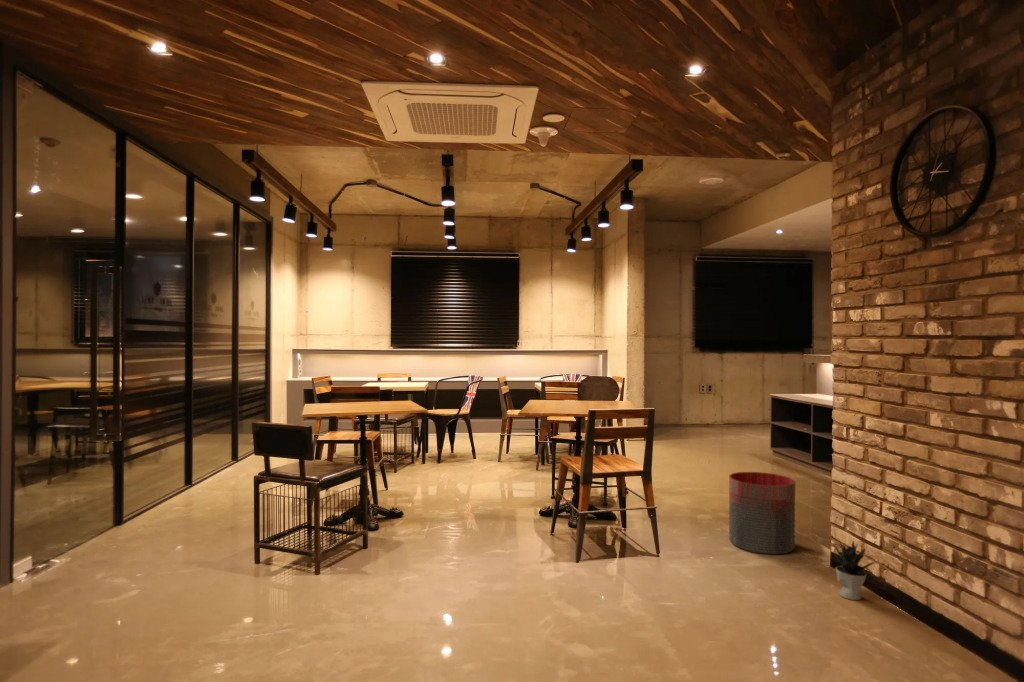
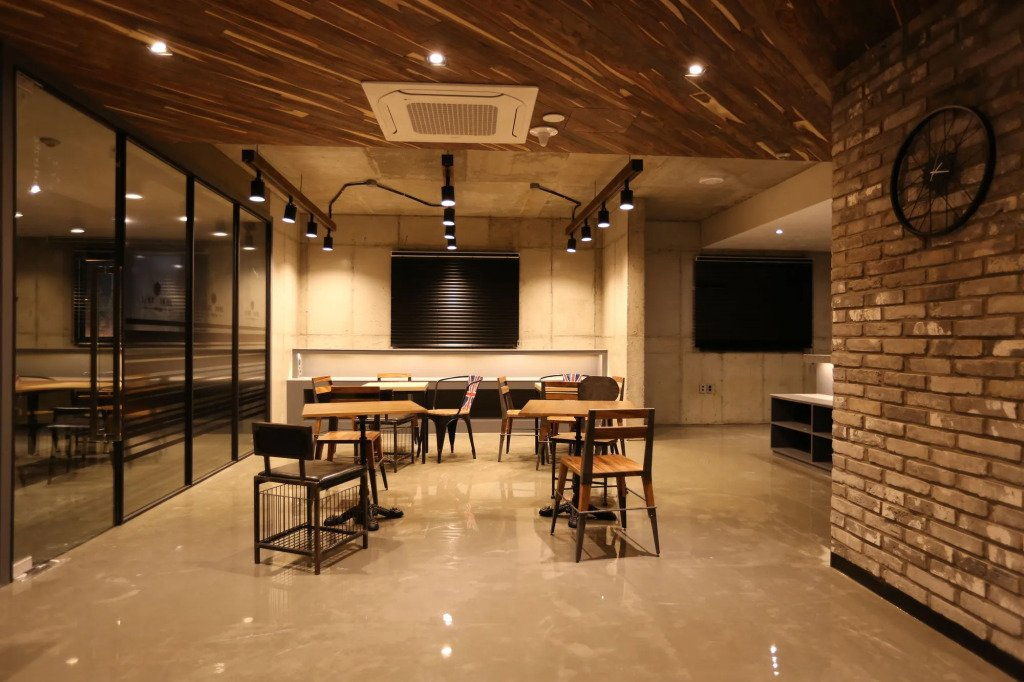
- potted plant (848, 567)
- trash can (761, 511)
